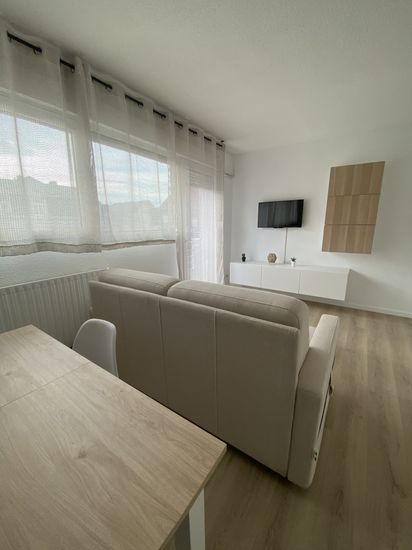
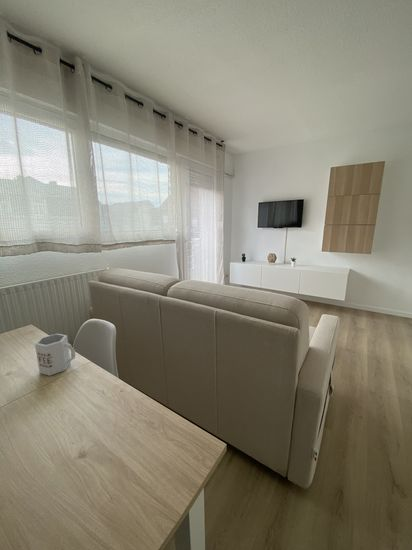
+ mug (55, 353)
